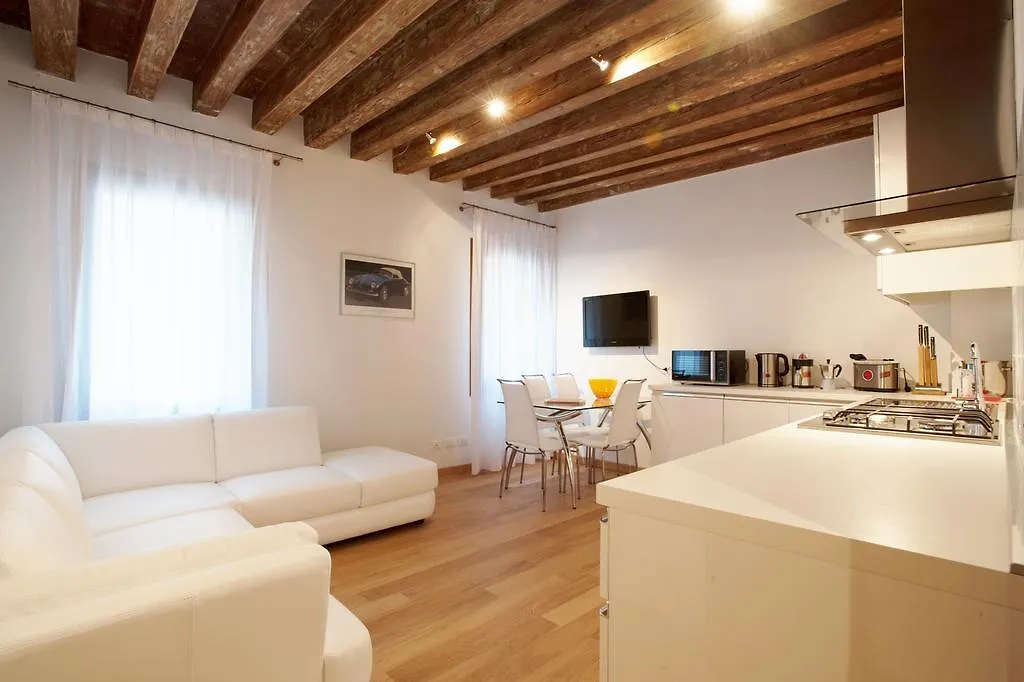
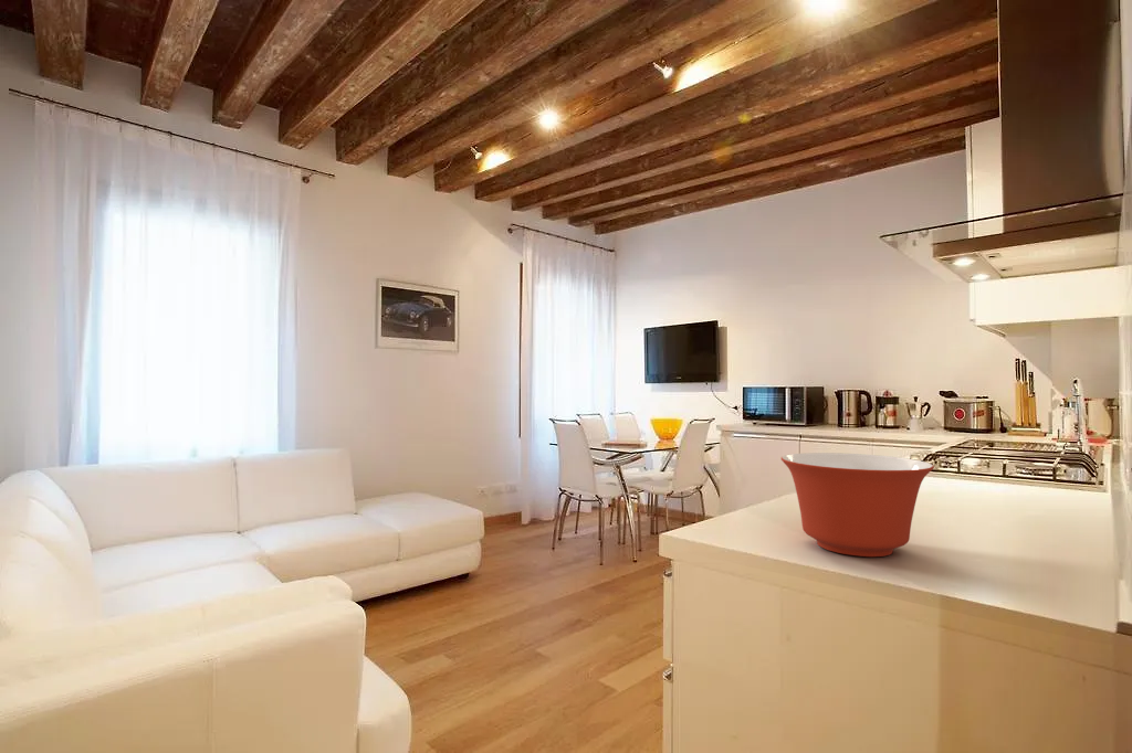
+ mixing bowl (853, 503)
